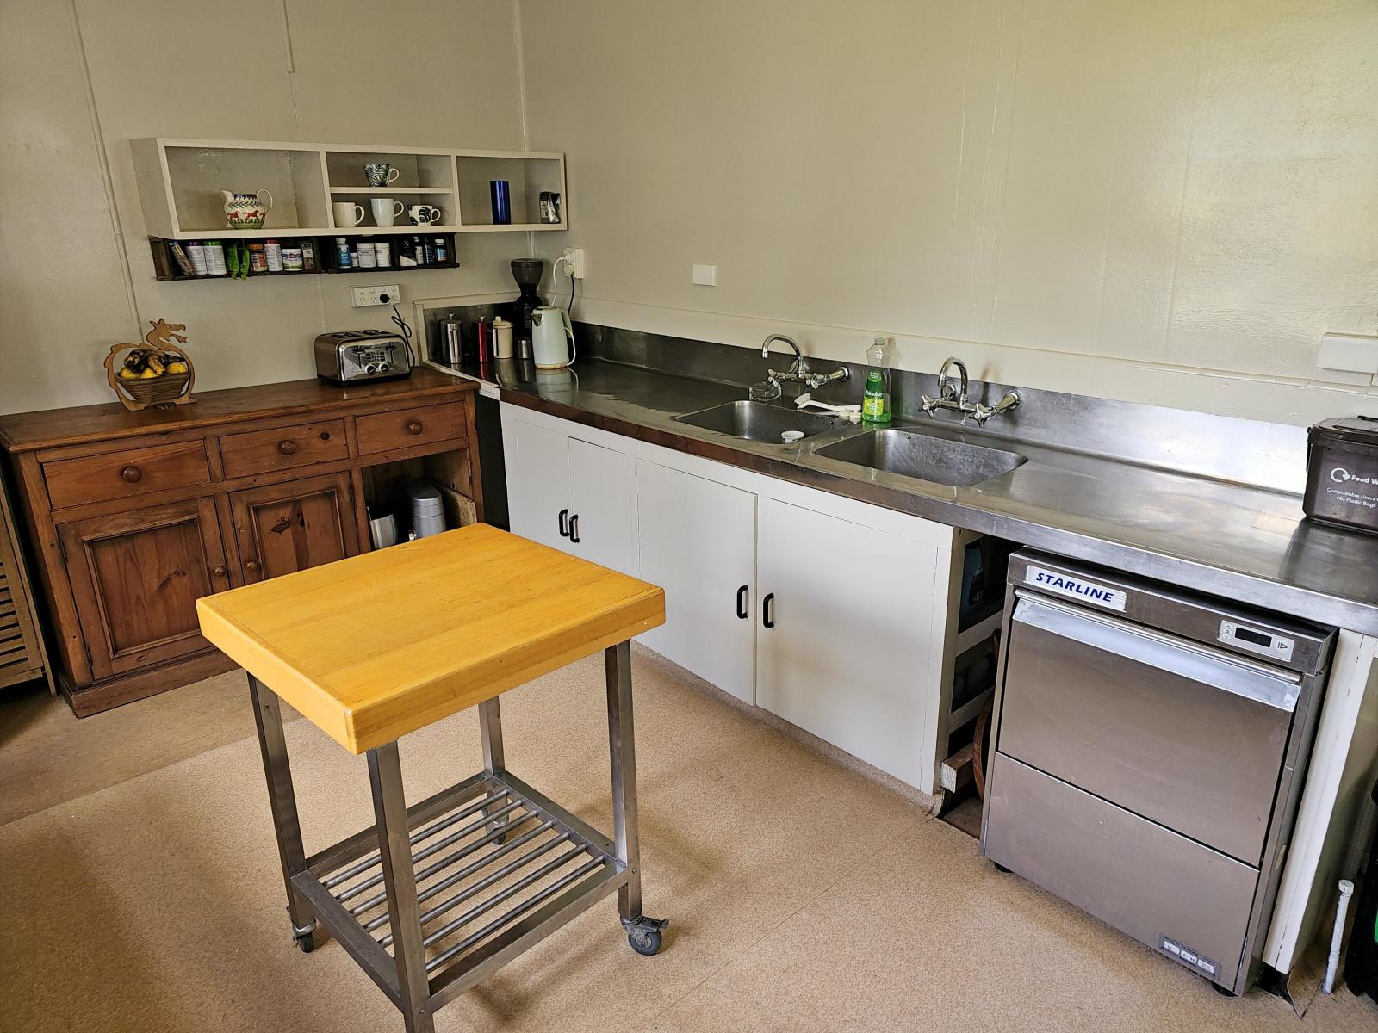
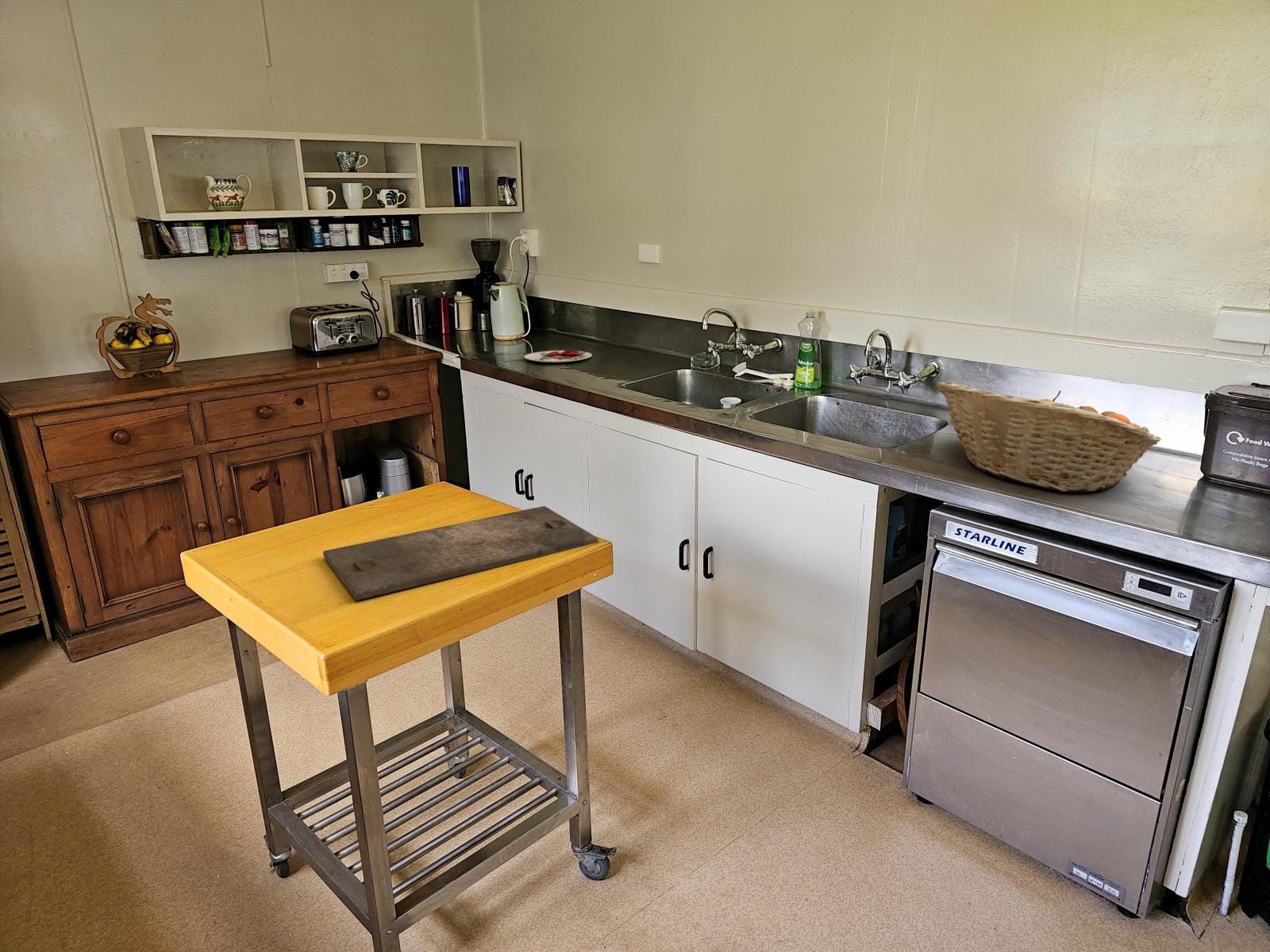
+ plate (558, 355)
+ fruit basket (1038, 428)
+ cutting board (463, 547)
